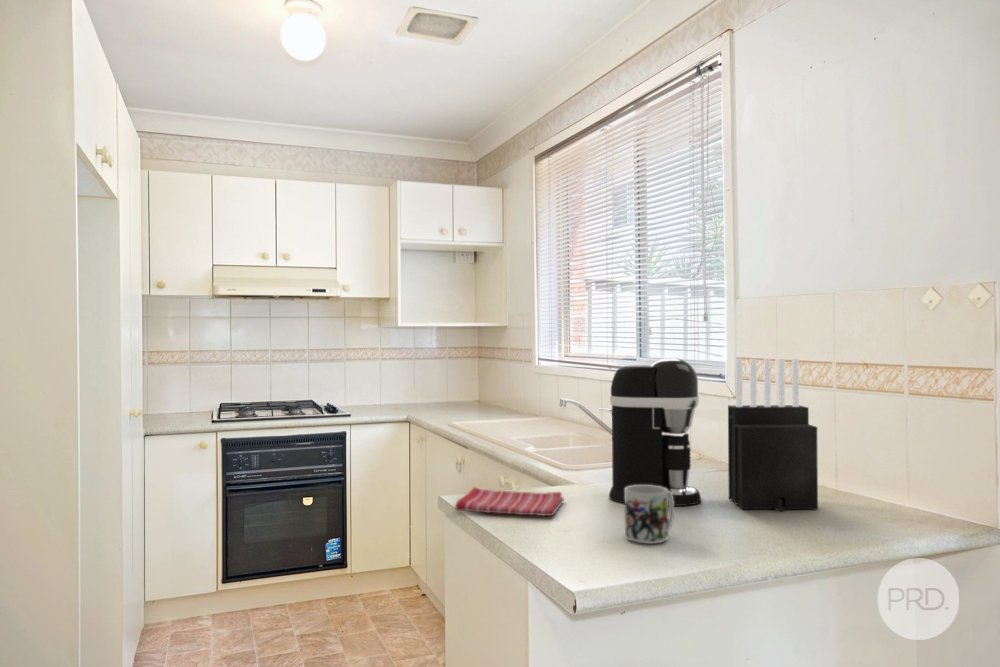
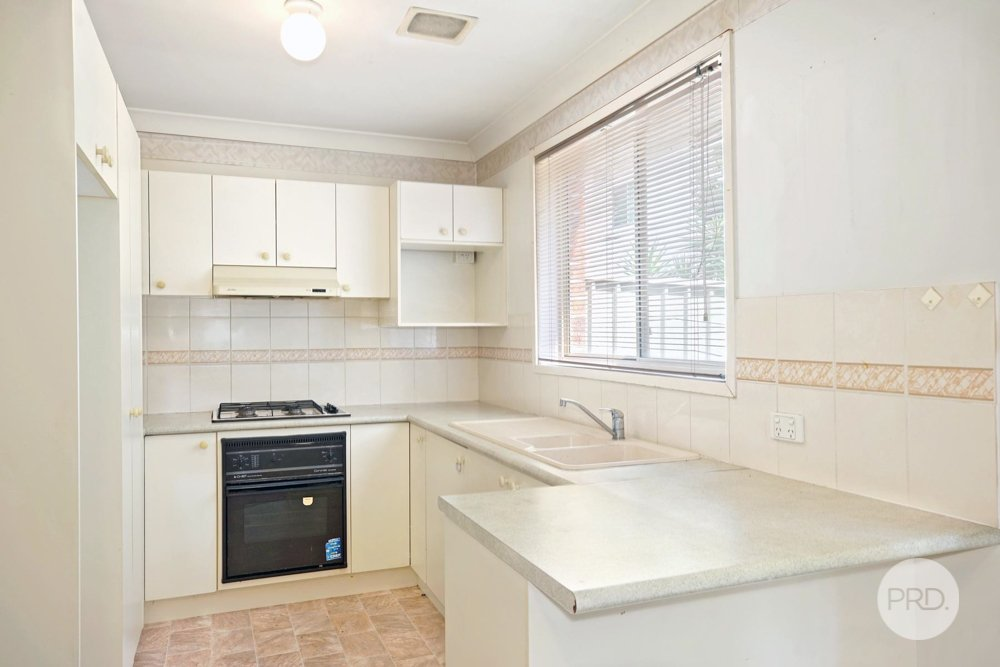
- coffee maker (654, 428)
- knife block (773, 432)
- mug (652, 512)
- dish towel (510, 501)
